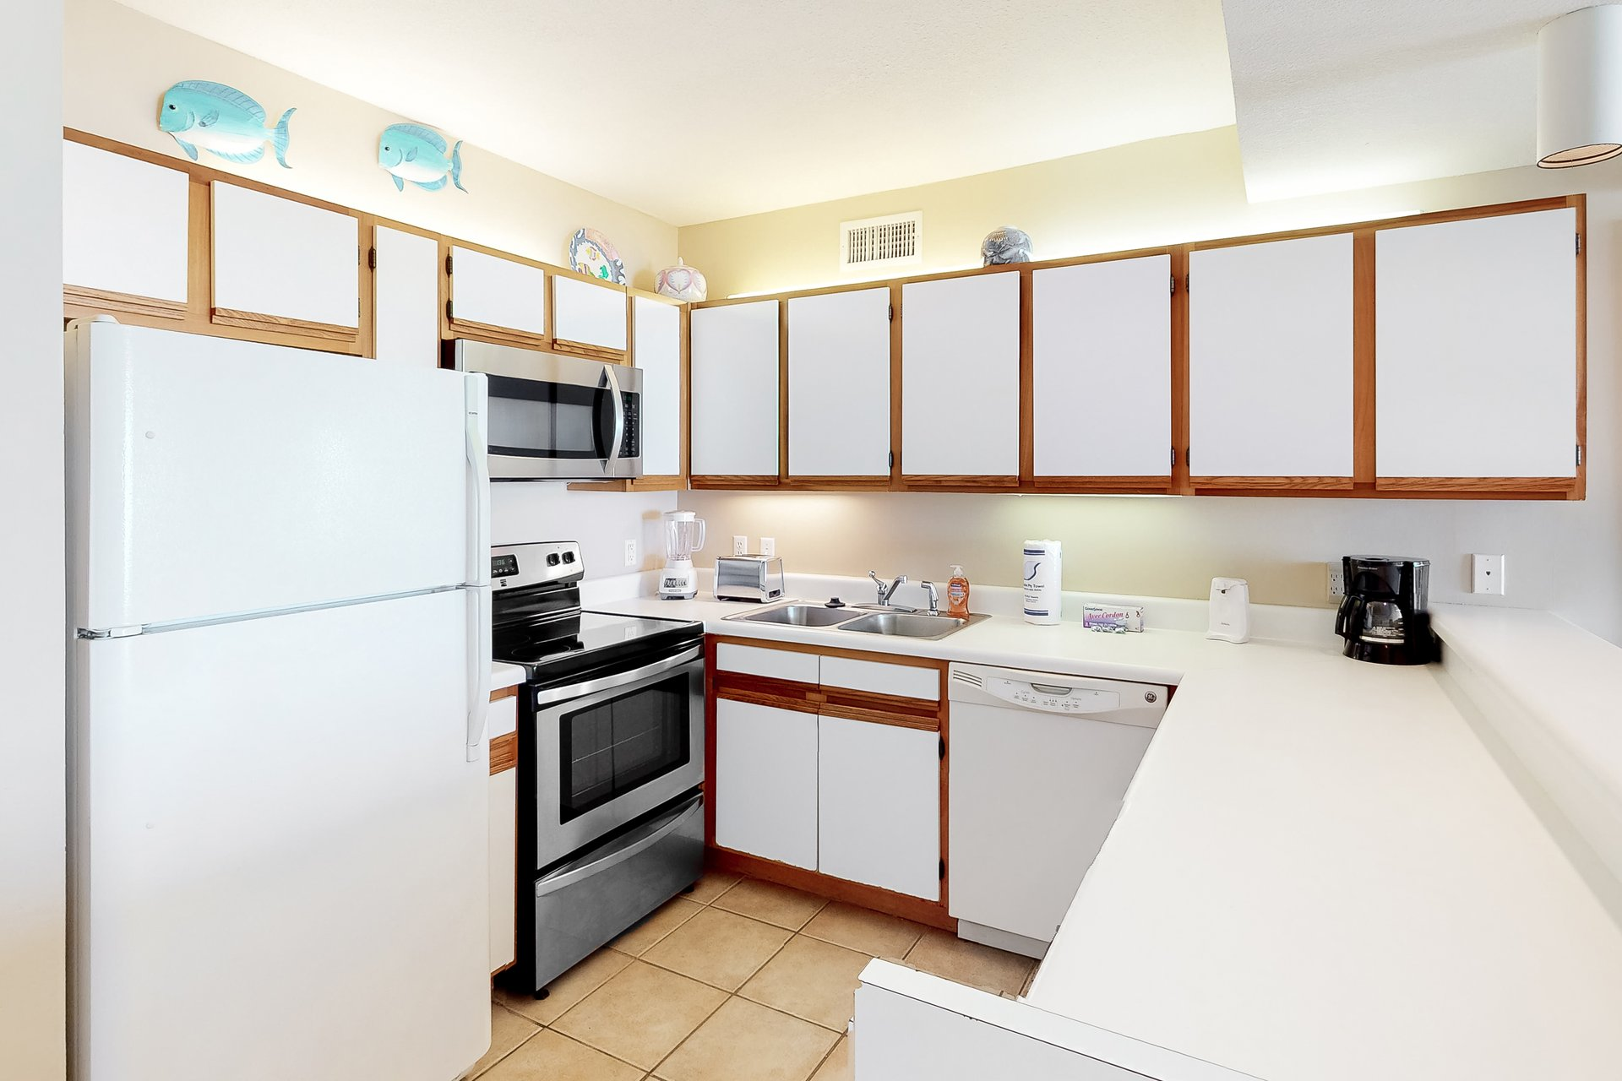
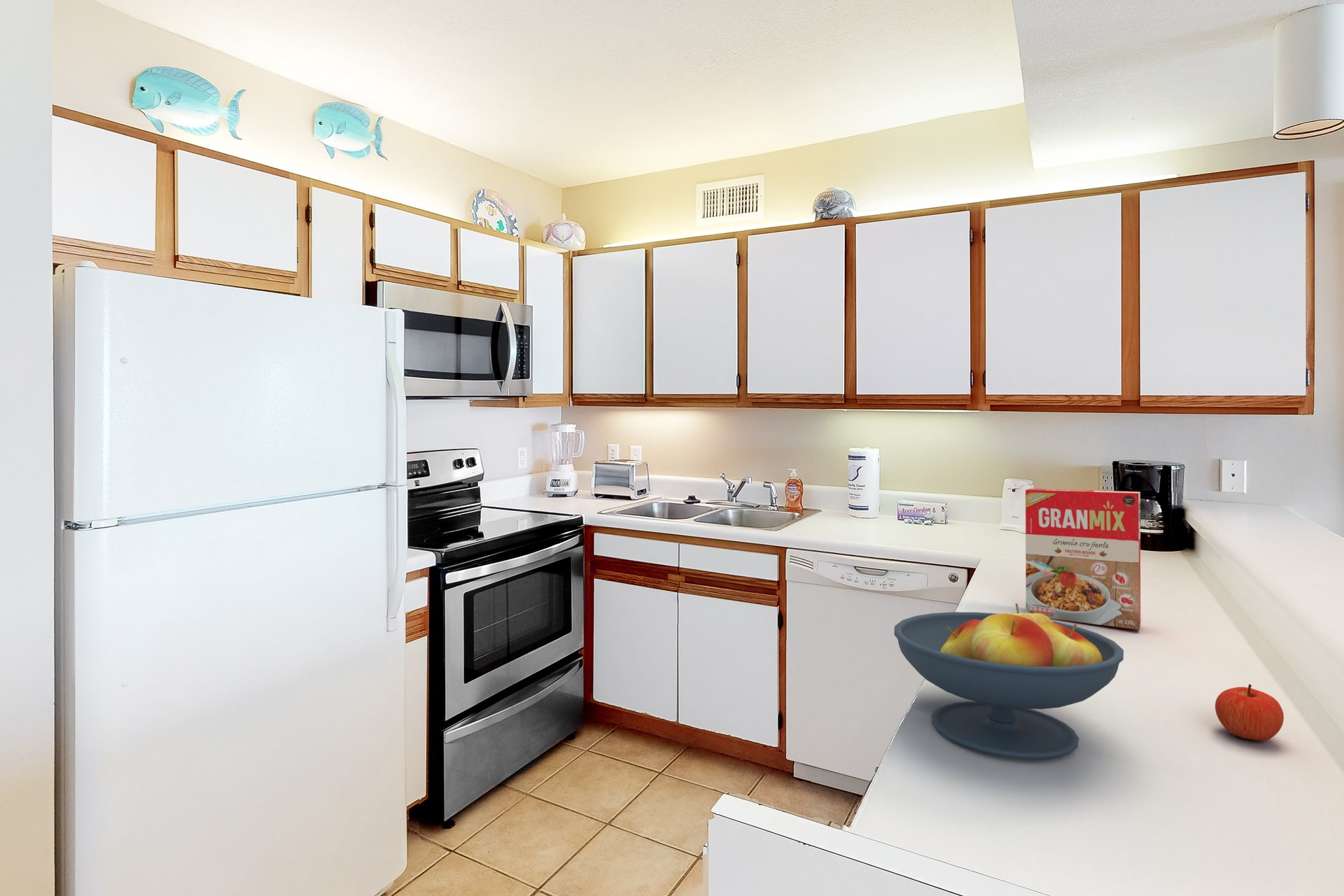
+ cereal box (1082, 555)
+ apple (1248, 710)
+ fruit bowl (1002, 666)
